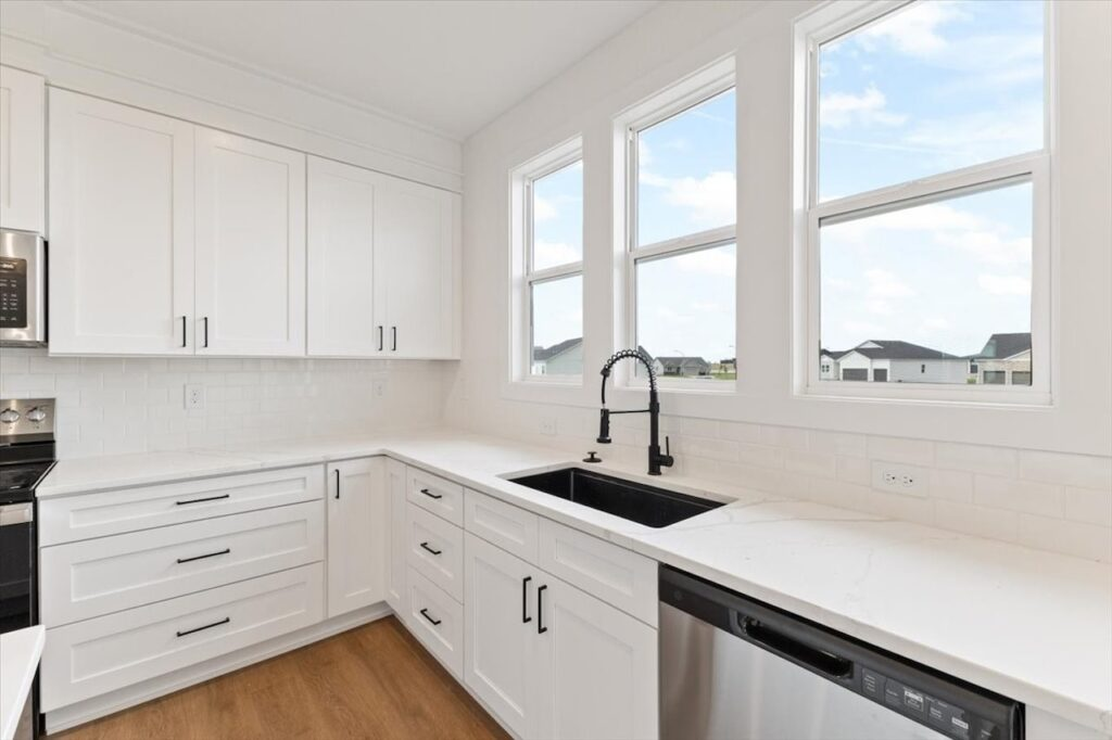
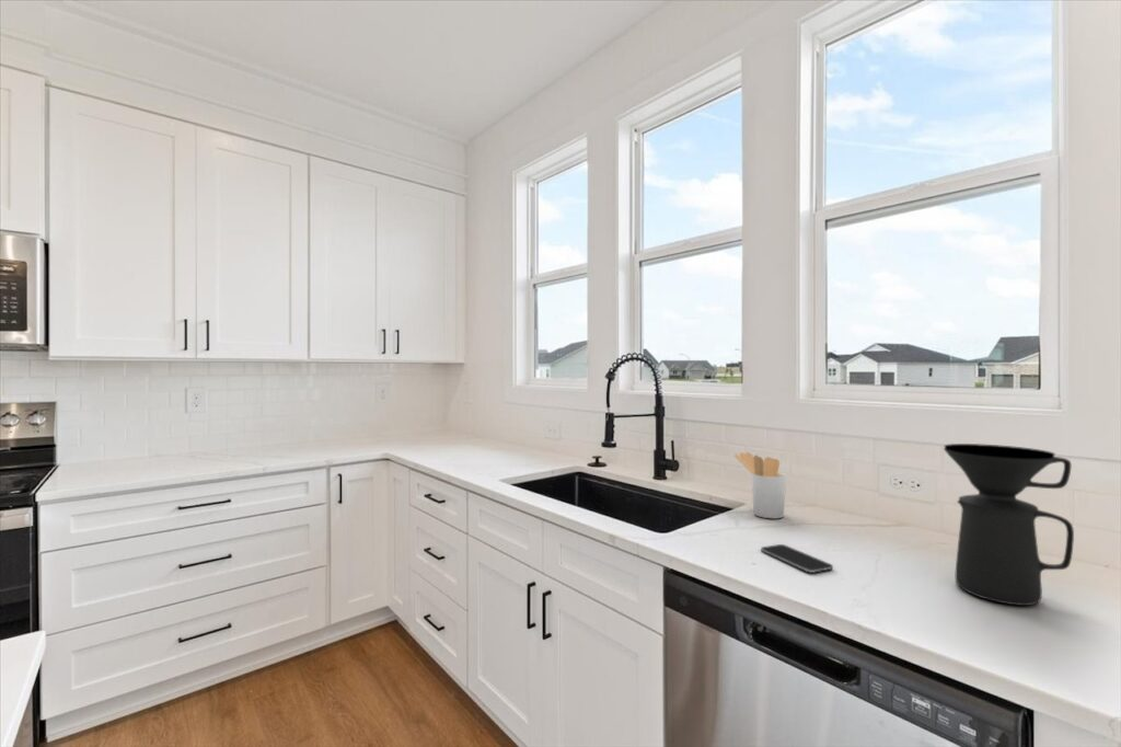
+ utensil holder (760, 482)
+ coffee maker (996, 520)
+ smartphone (795, 556)
